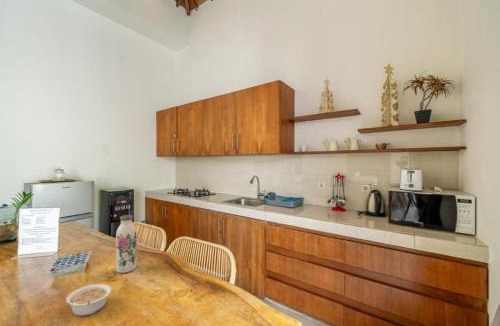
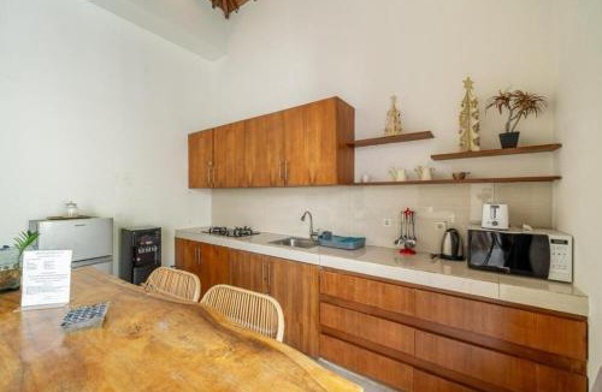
- water bottle (126, 242)
- legume (90, 299)
